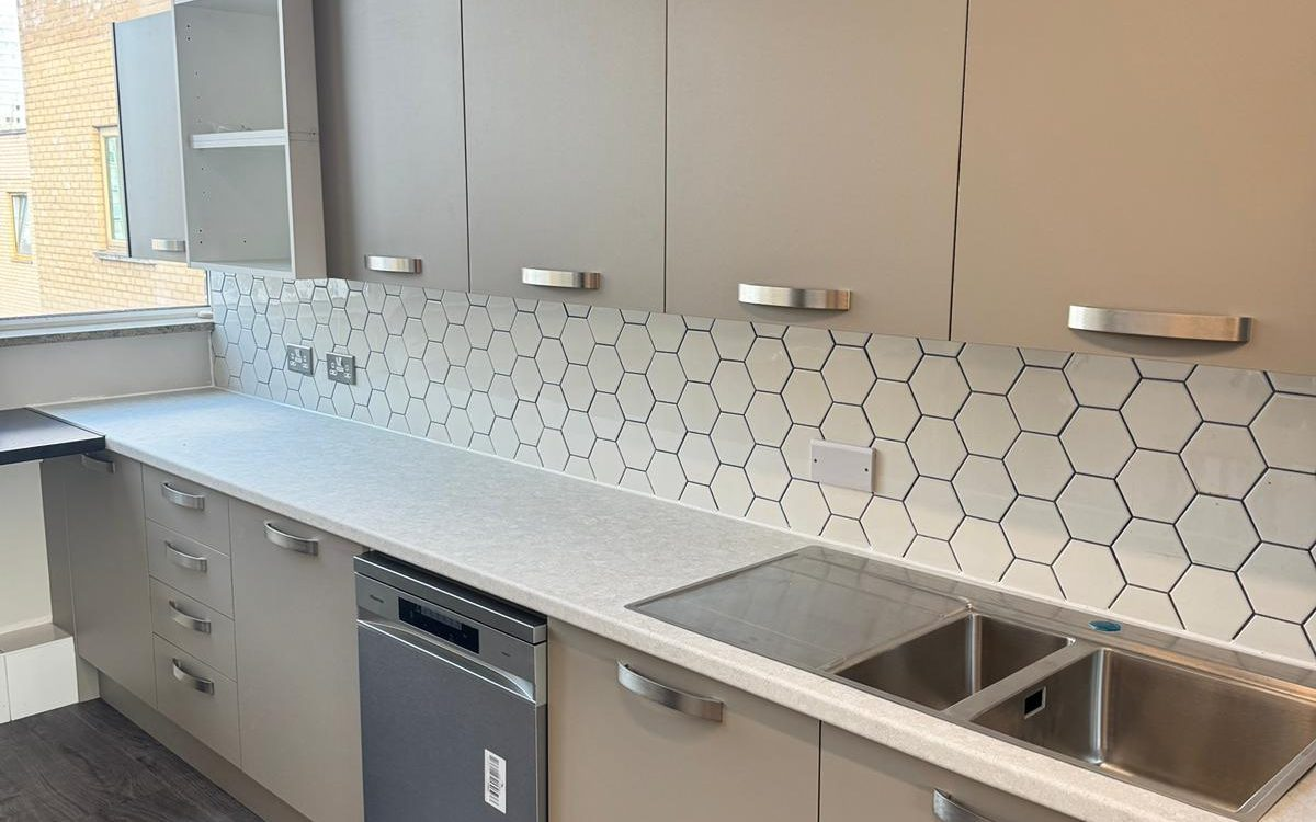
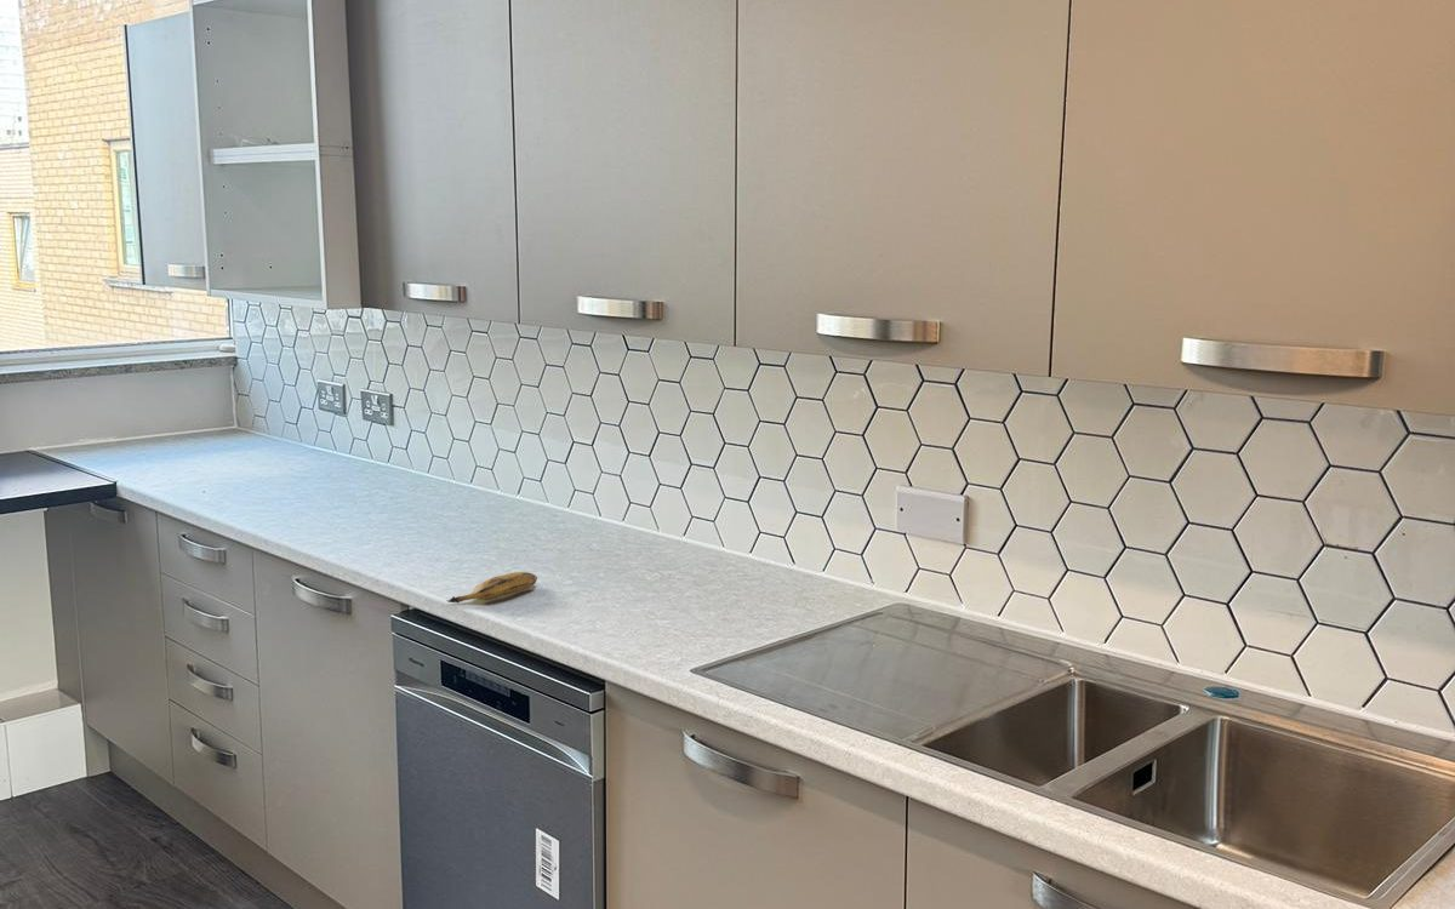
+ banana (498, 584)
